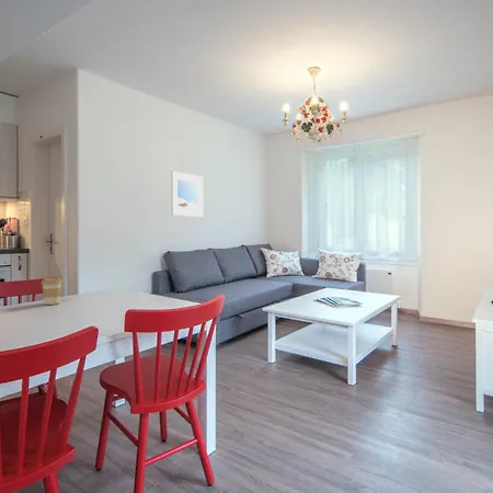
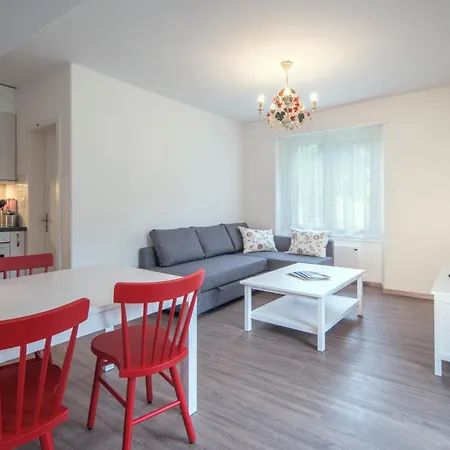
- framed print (187, 195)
- coffee cup (51, 290)
